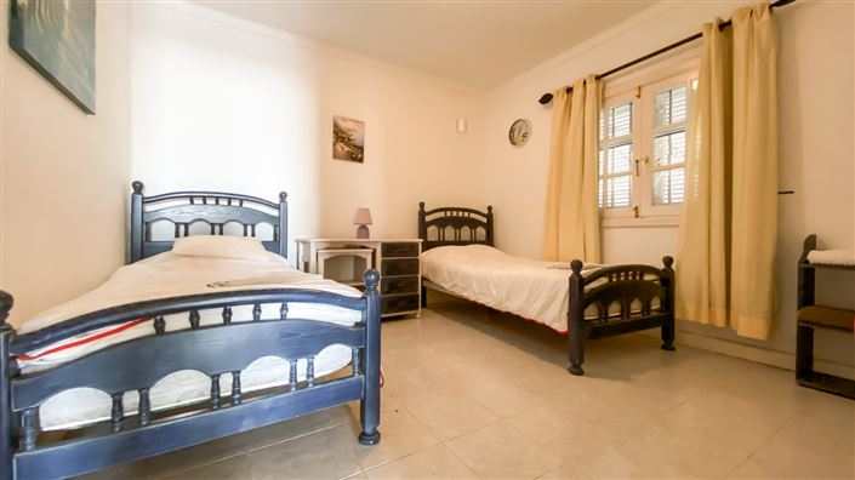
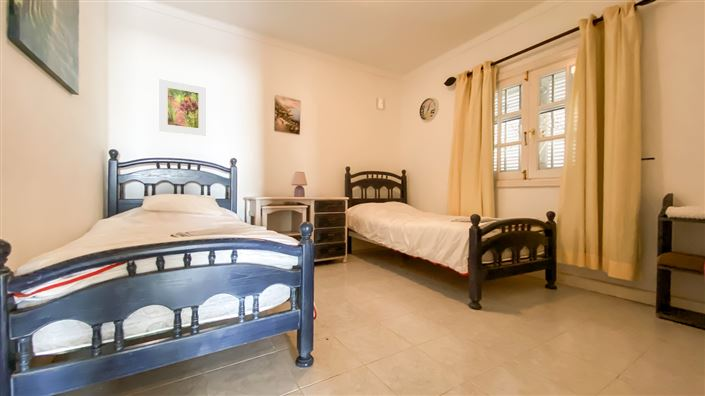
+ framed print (183, 108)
